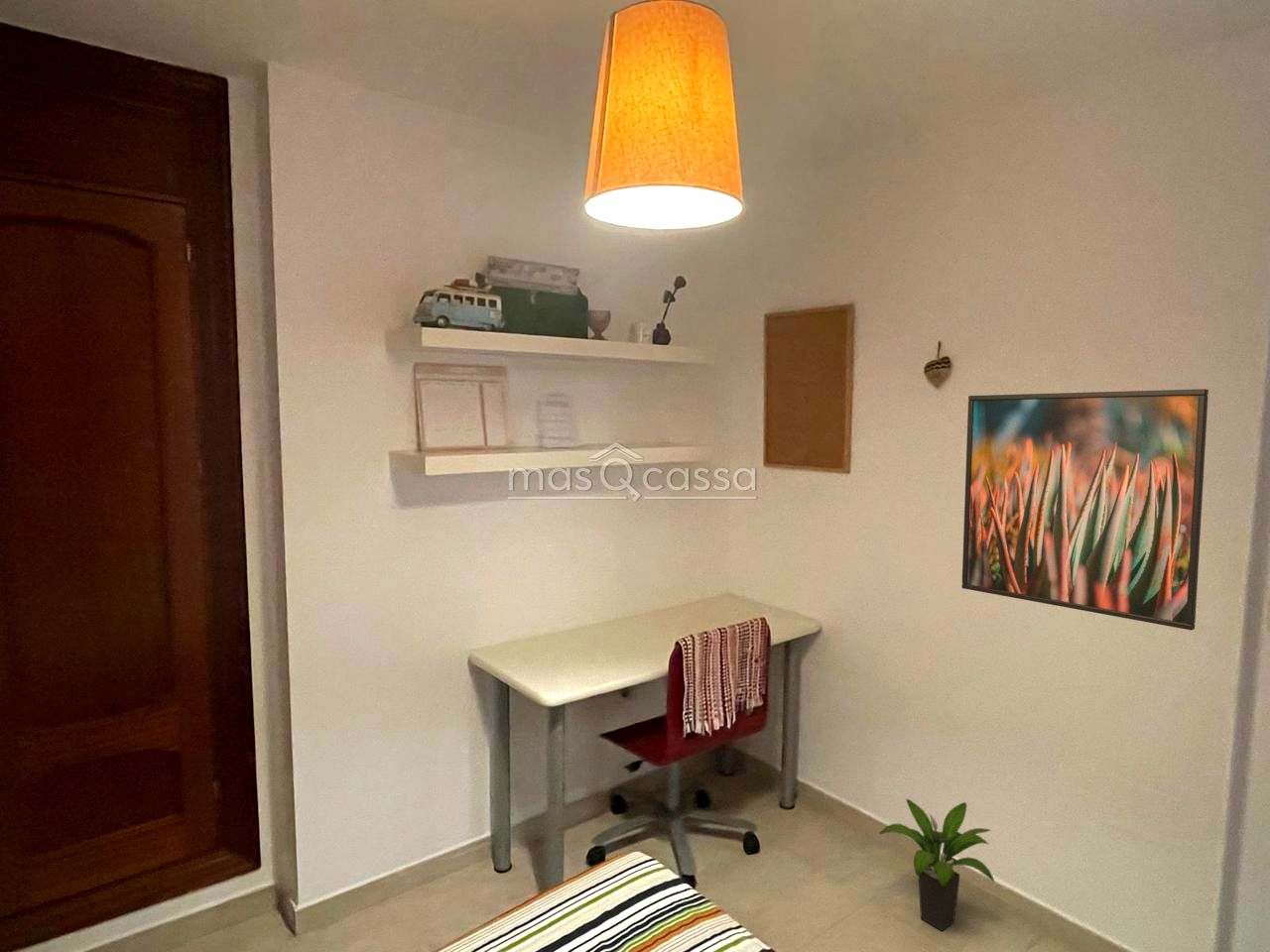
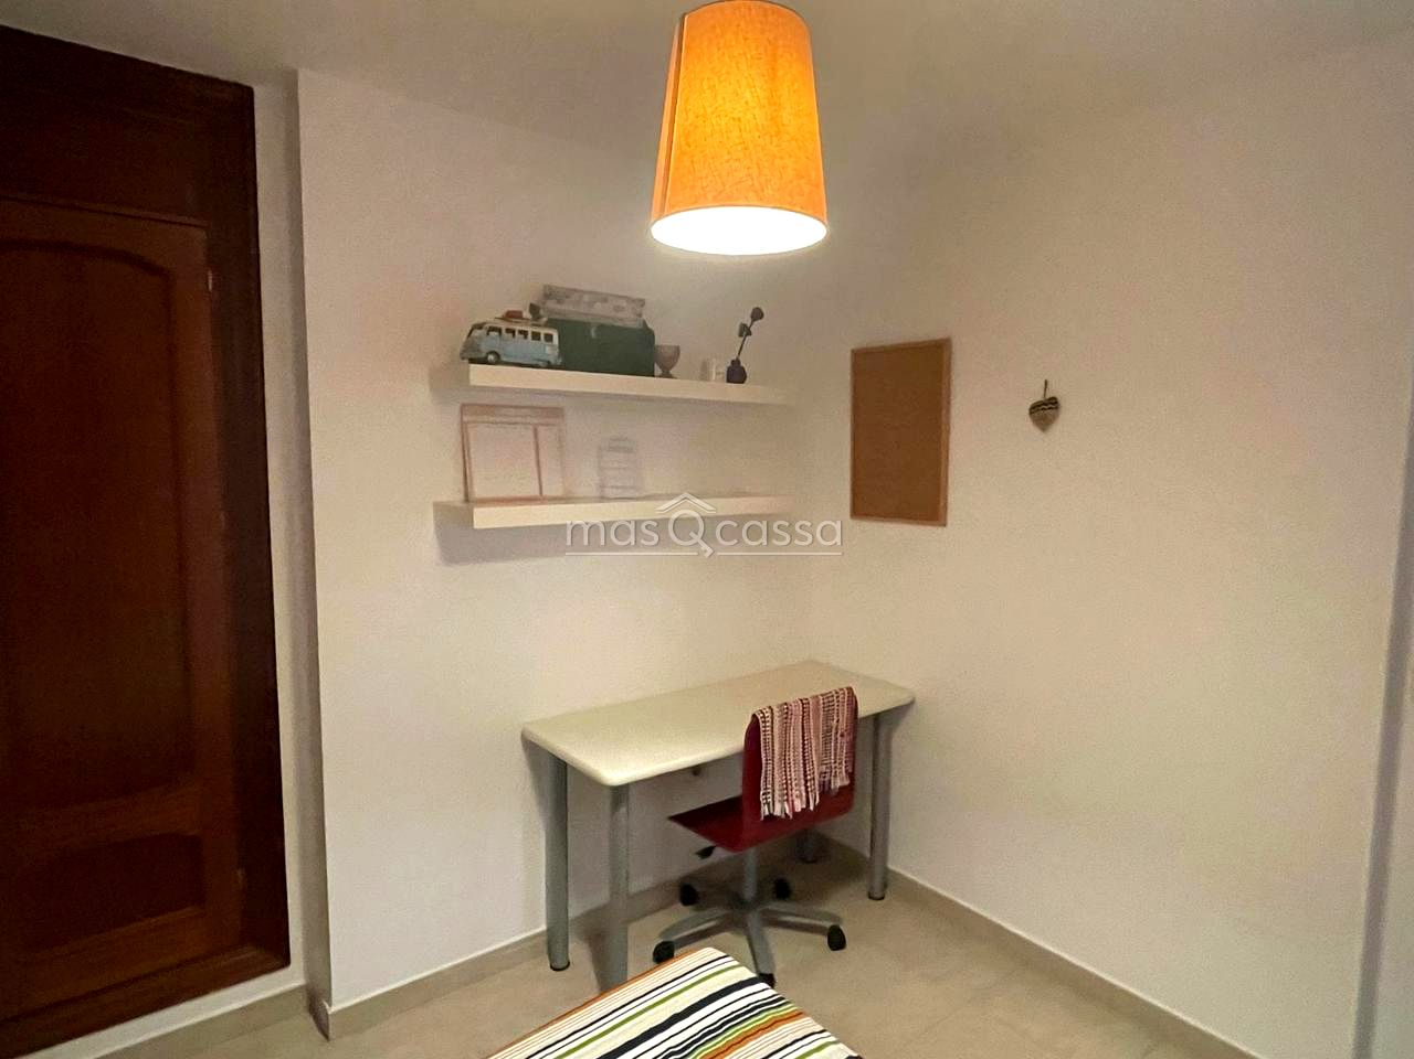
- potted plant (938, 864)
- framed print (1070, 501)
